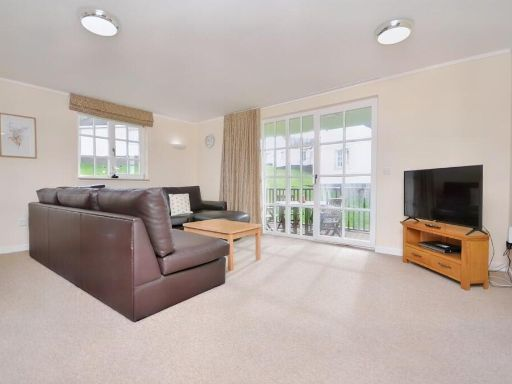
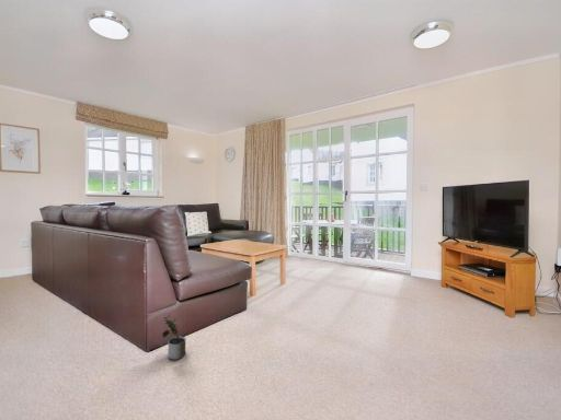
+ potted plant (173, 337)
